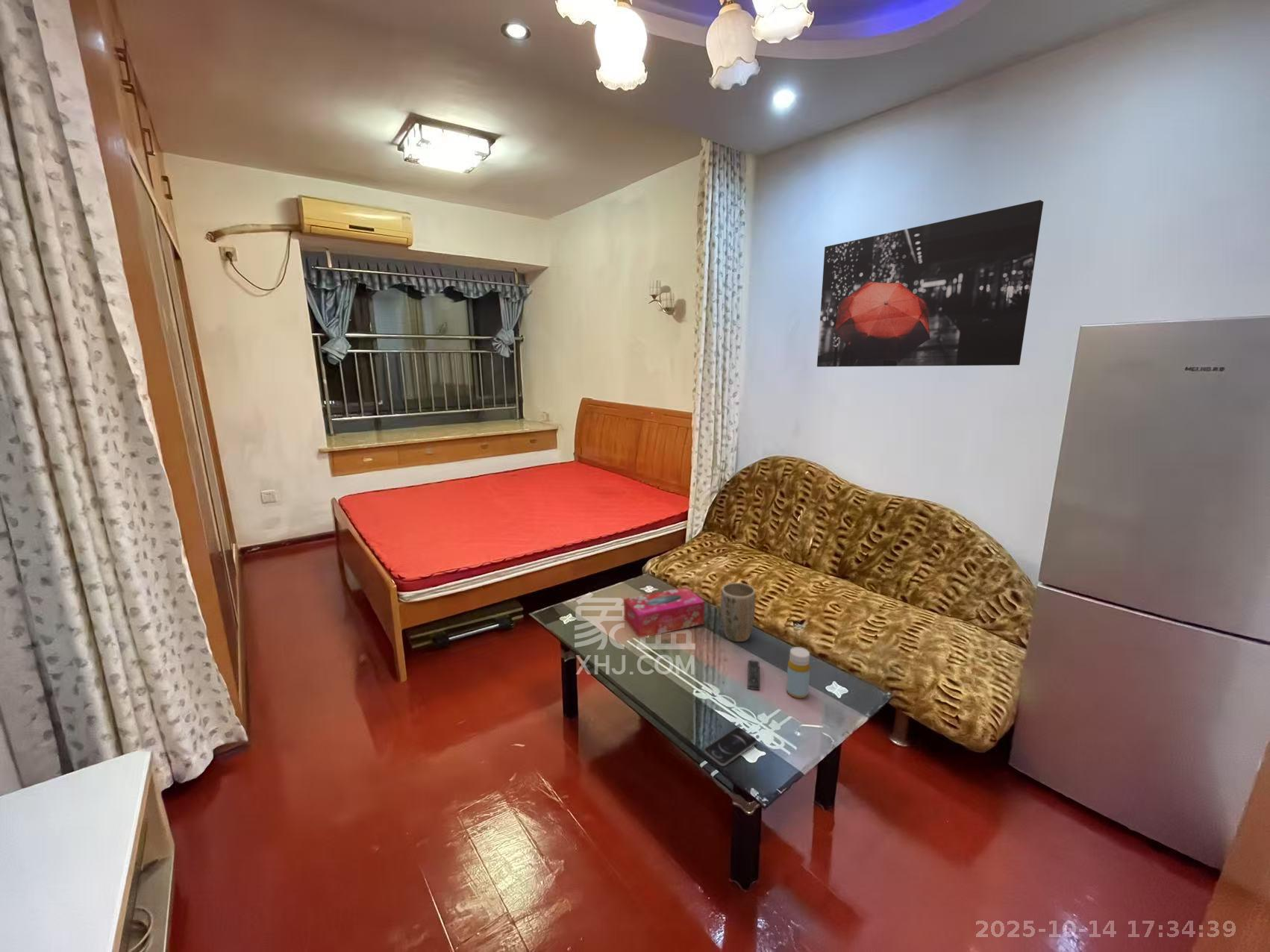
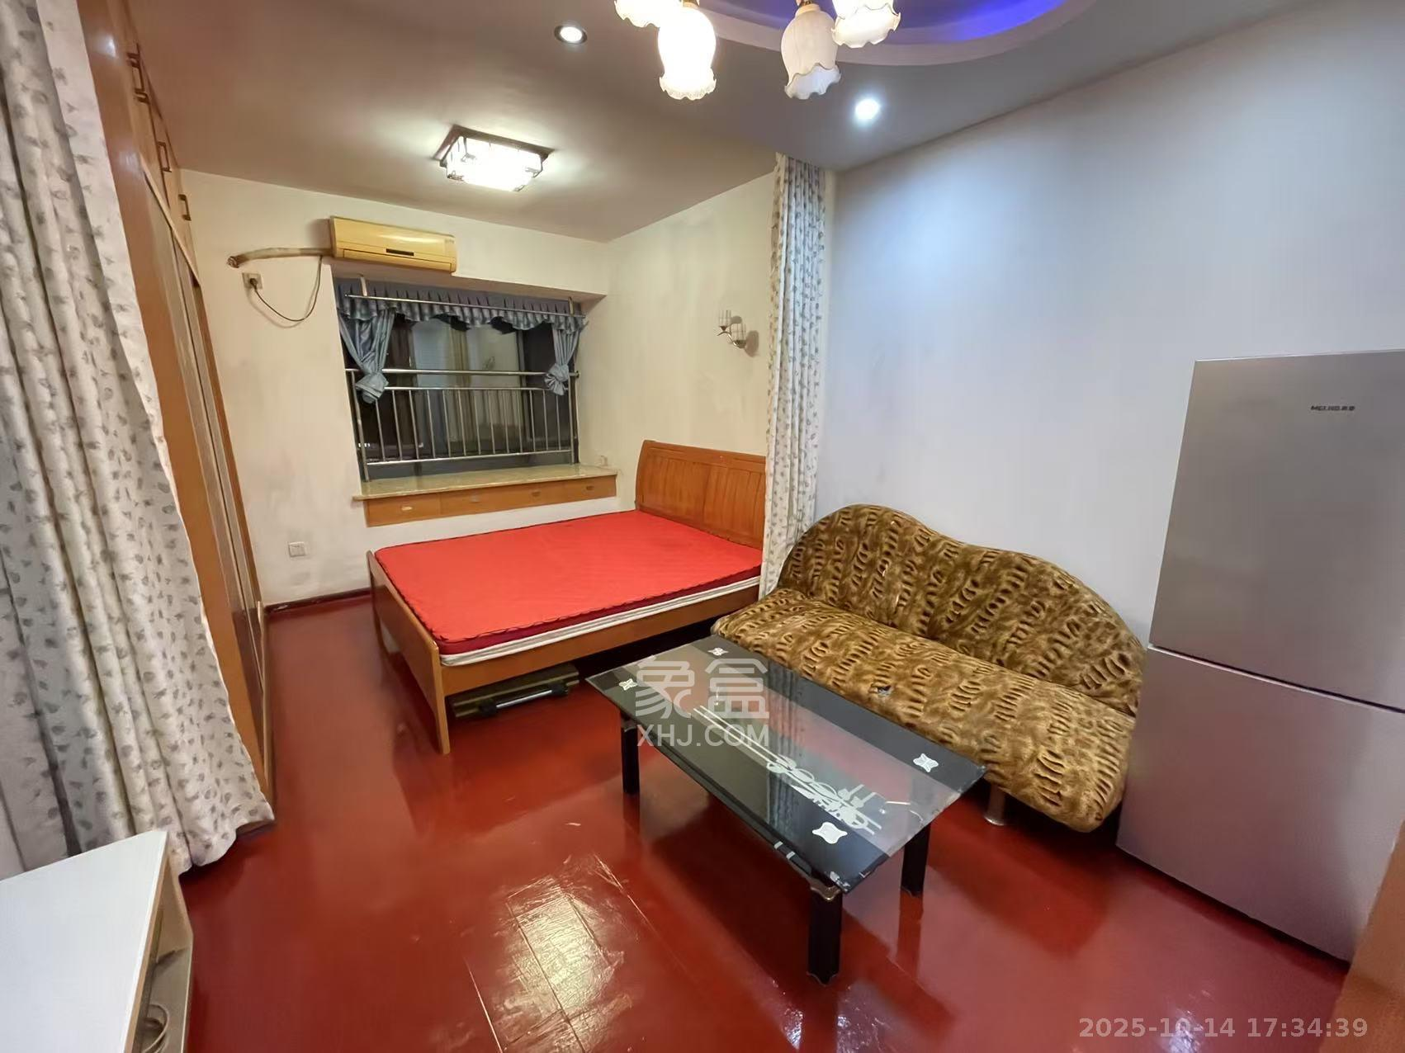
- wall art (910, 298)
- plant pot (737, 613)
- remote control (753, 672)
- bottle (798, 672)
- tissue box (663, 611)
- smartphone (731, 745)
